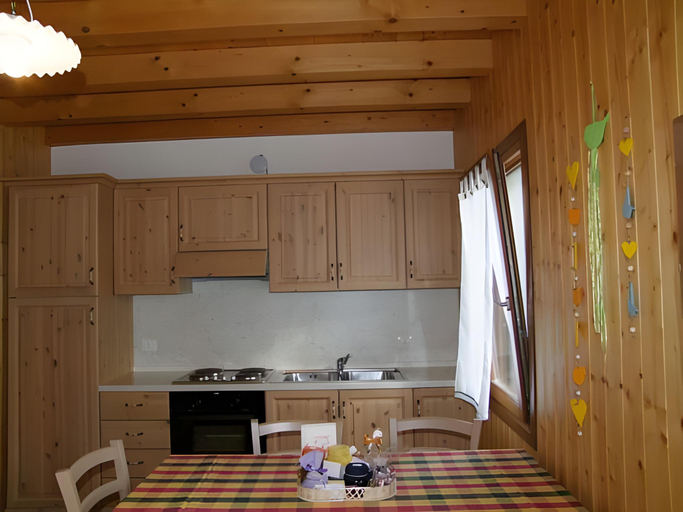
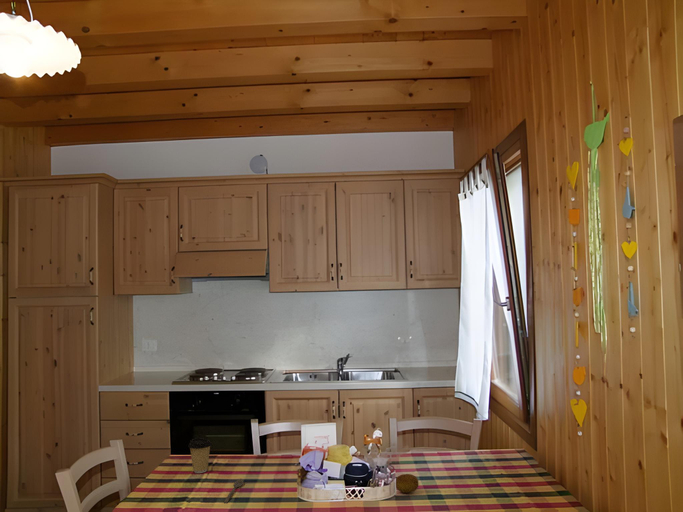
+ spoon (233, 490)
+ fruit (407, 483)
+ coffee cup (200, 455)
